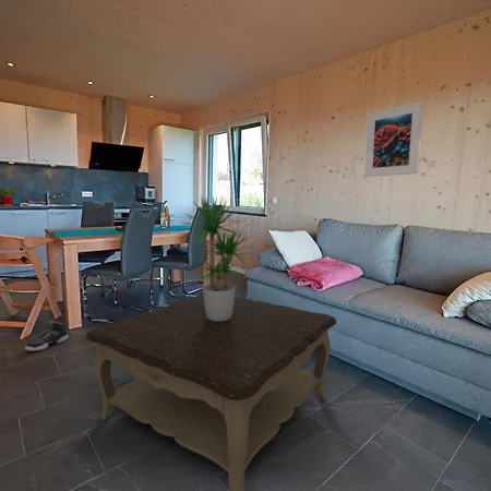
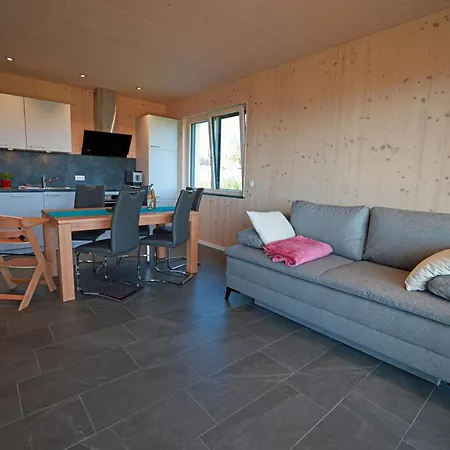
- potted plant (216, 255)
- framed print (392, 142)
- coffee table (219, 364)
- sneaker (46, 334)
